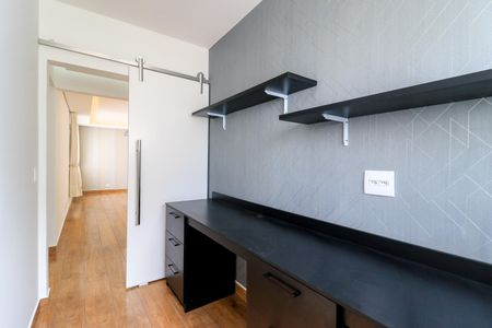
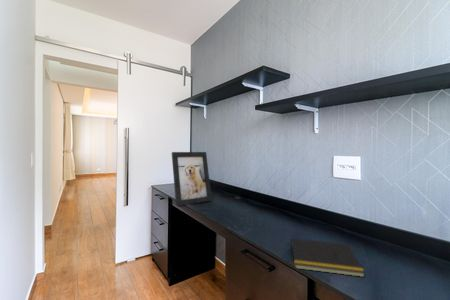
+ notepad (323, 255)
+ picture frame (189, 176)
